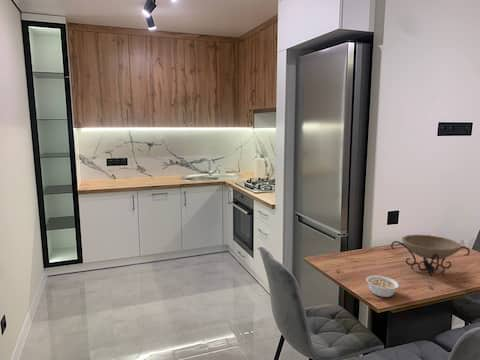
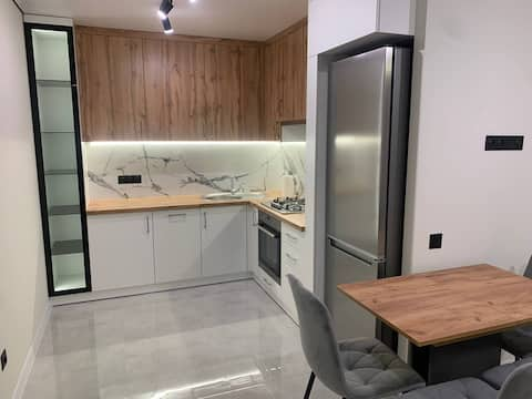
- legume (382, 286)
- decorative bowl (428, 256)
